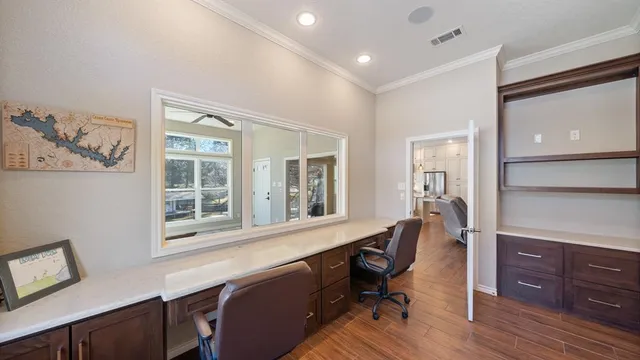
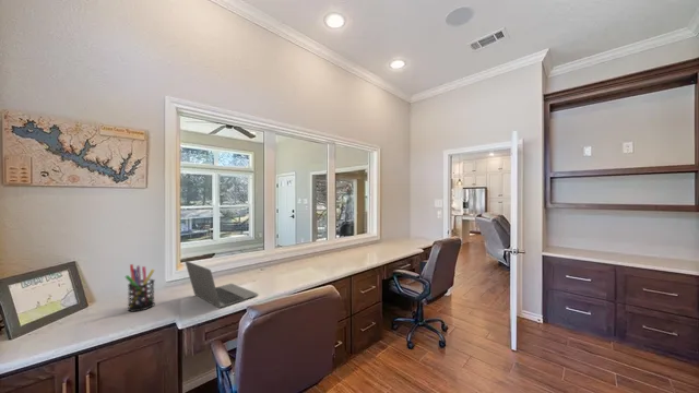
+ laptop (224, 285)
+ pen holder (138, 286)
